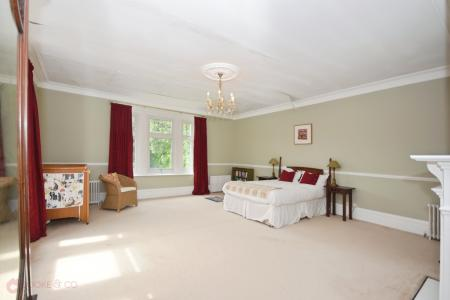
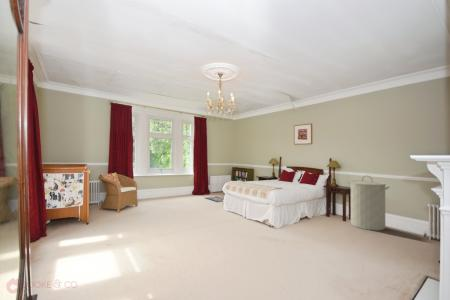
+ laundry hamper (367, 200)
